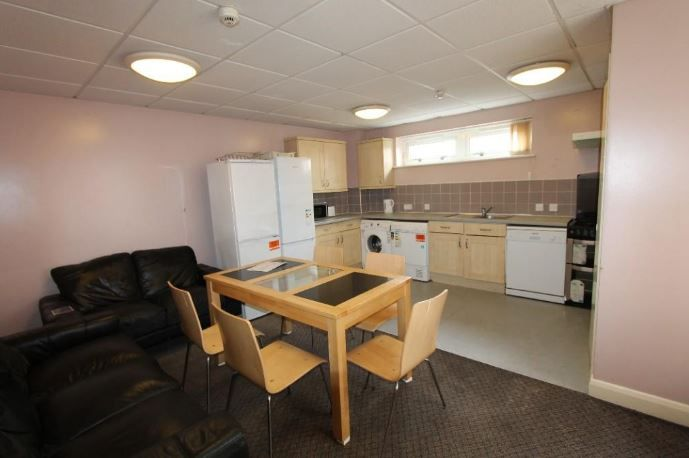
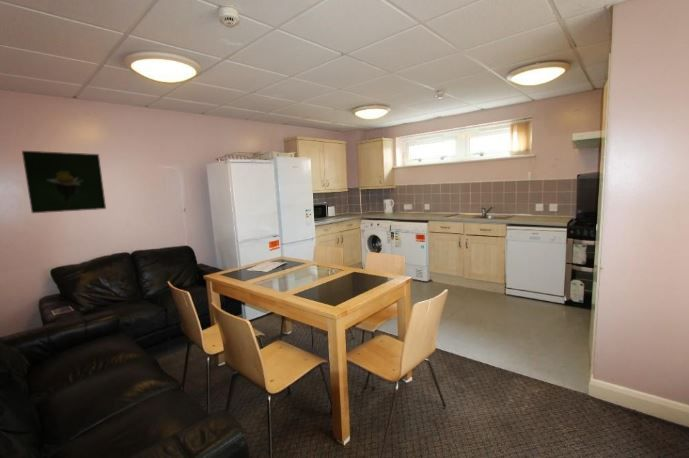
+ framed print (67, 182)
